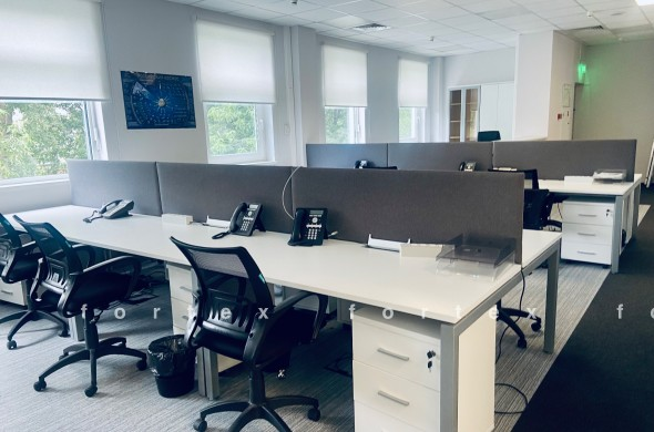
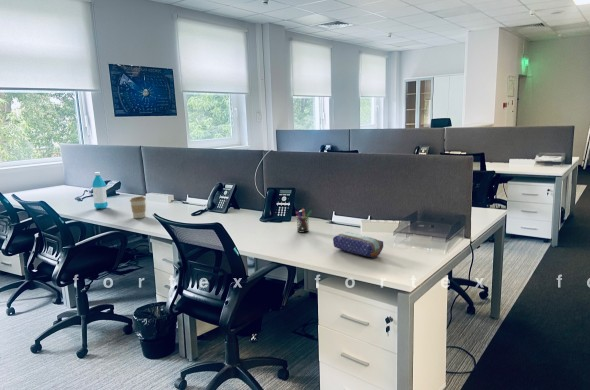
+ pen holder (304, 219)
+ coffee cup (138, 206)
+ water bottle (99, 190)
+ pencil case (357, 243)
